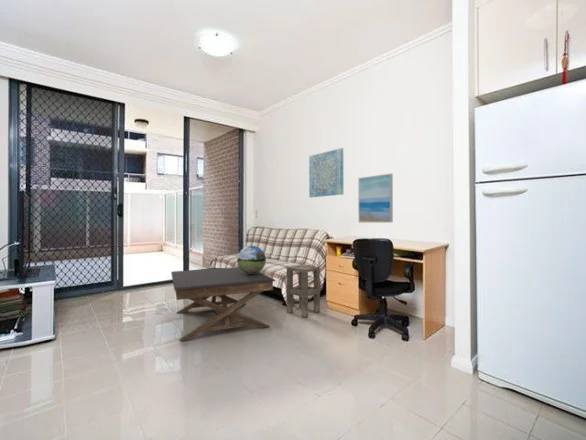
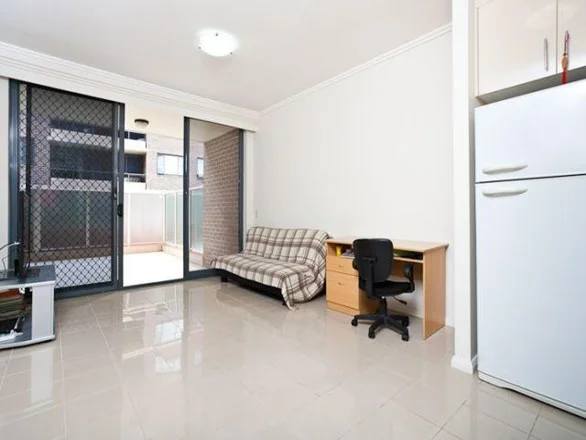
- wall art (374, 199)
- wall art (325, 174)
- side table (303, 289)
- decorative sphere (251, 259)
- coffee table (219, 296)
